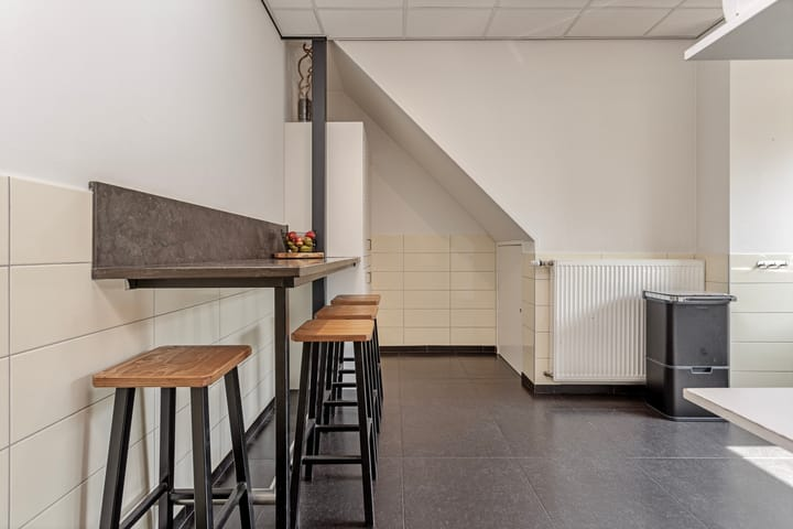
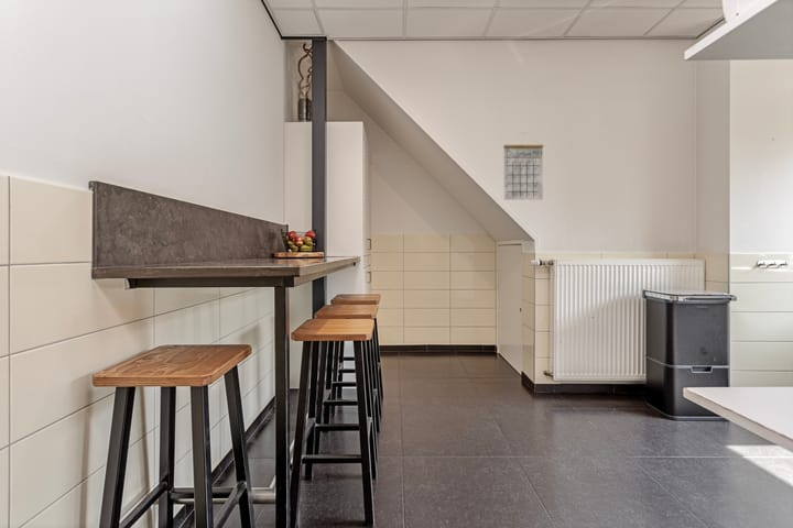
+ calendar (523, 165)
